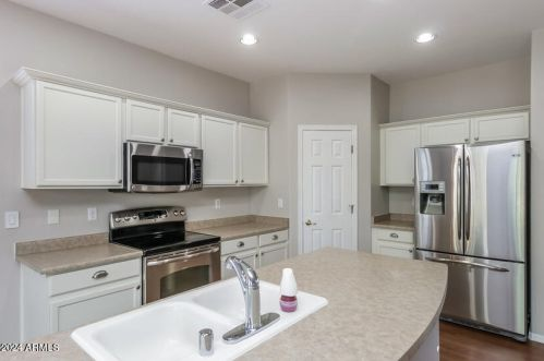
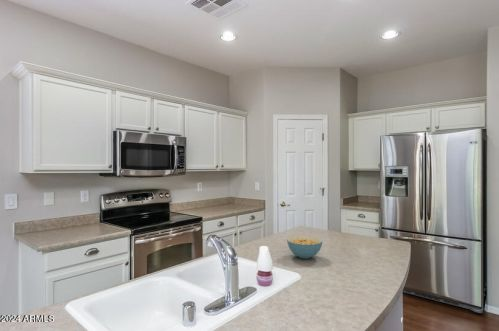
+ cereal bowl (304, 248)
